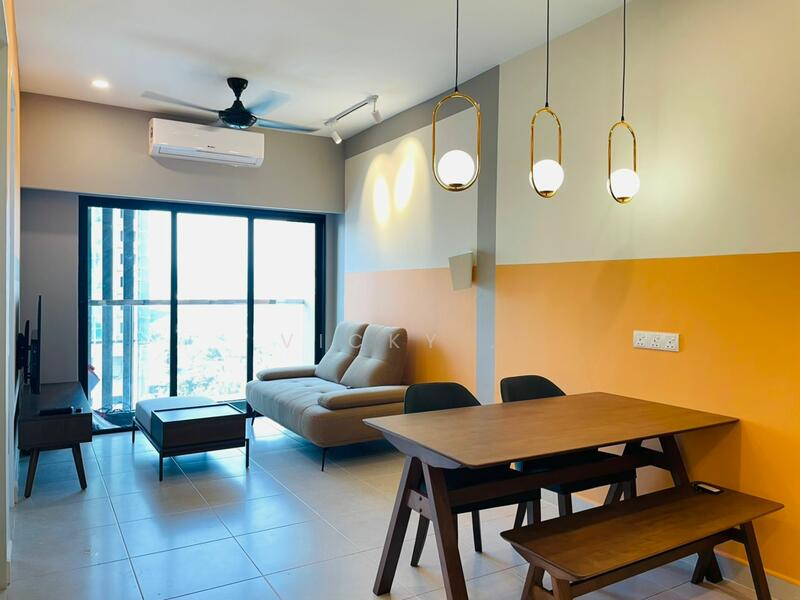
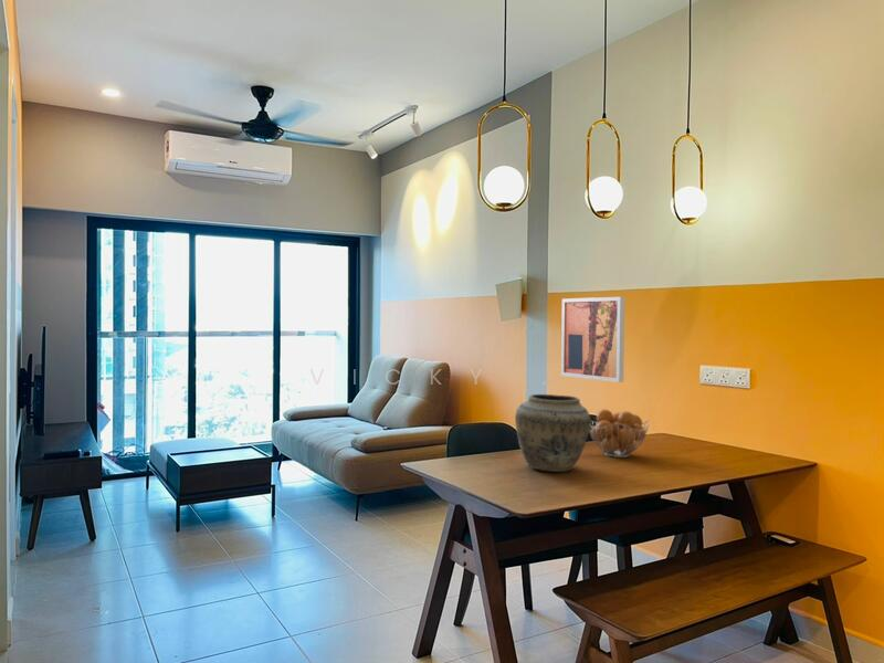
+ fruit basket (617, 432)
+ vase (551, 432)
+ wall art (591, 338)
